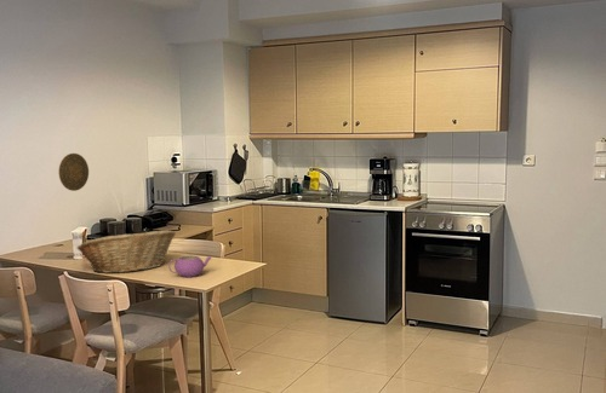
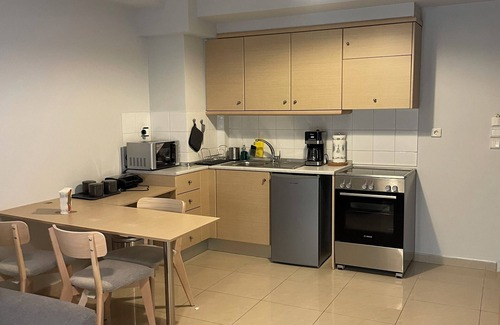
- fruit basket (127, 248)
- decorative plate (75, 172)
- teapot (190, 266)
